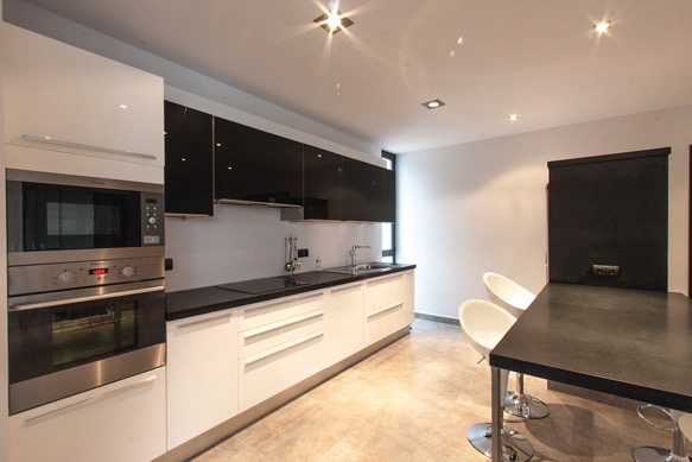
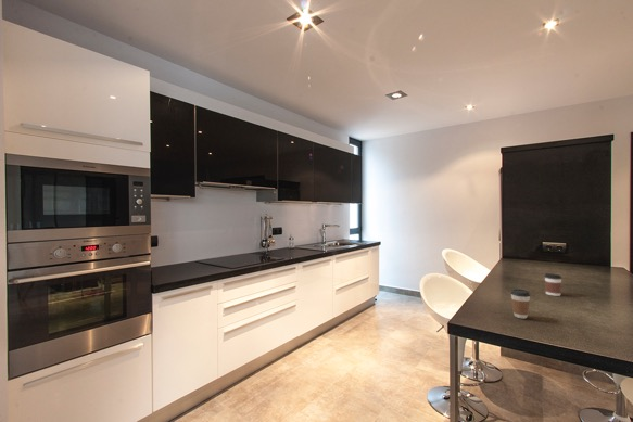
+ coffee cup (520, 304)
+ coffee cup (553, 283)
